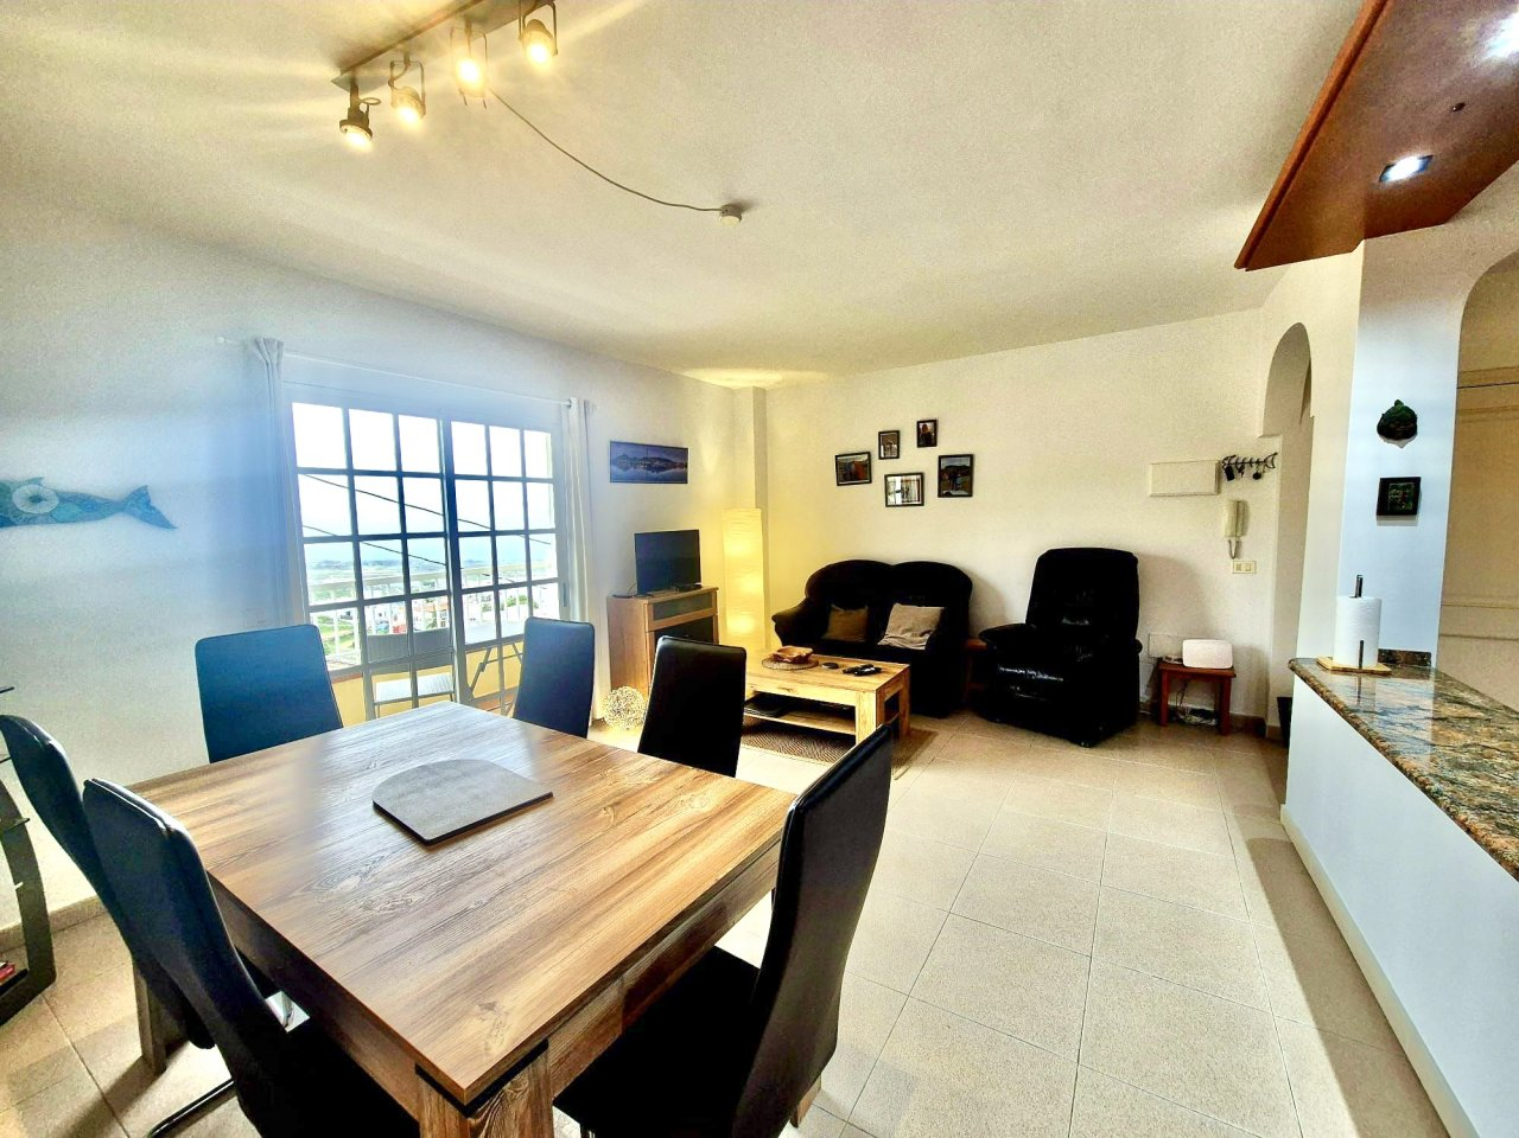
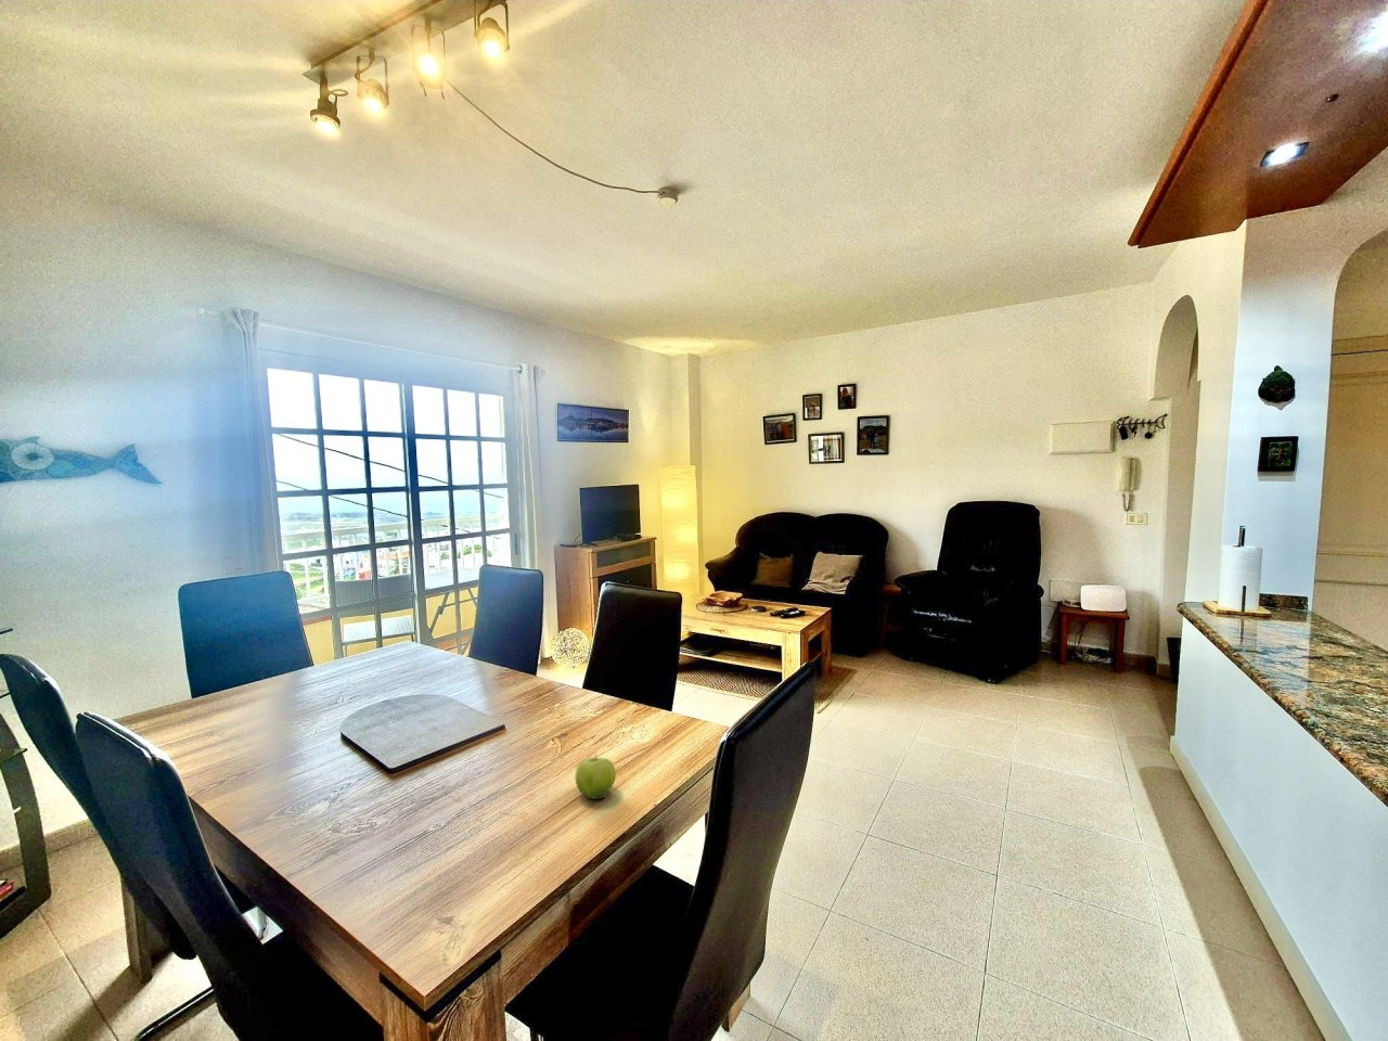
+ fruit (596, 775)
